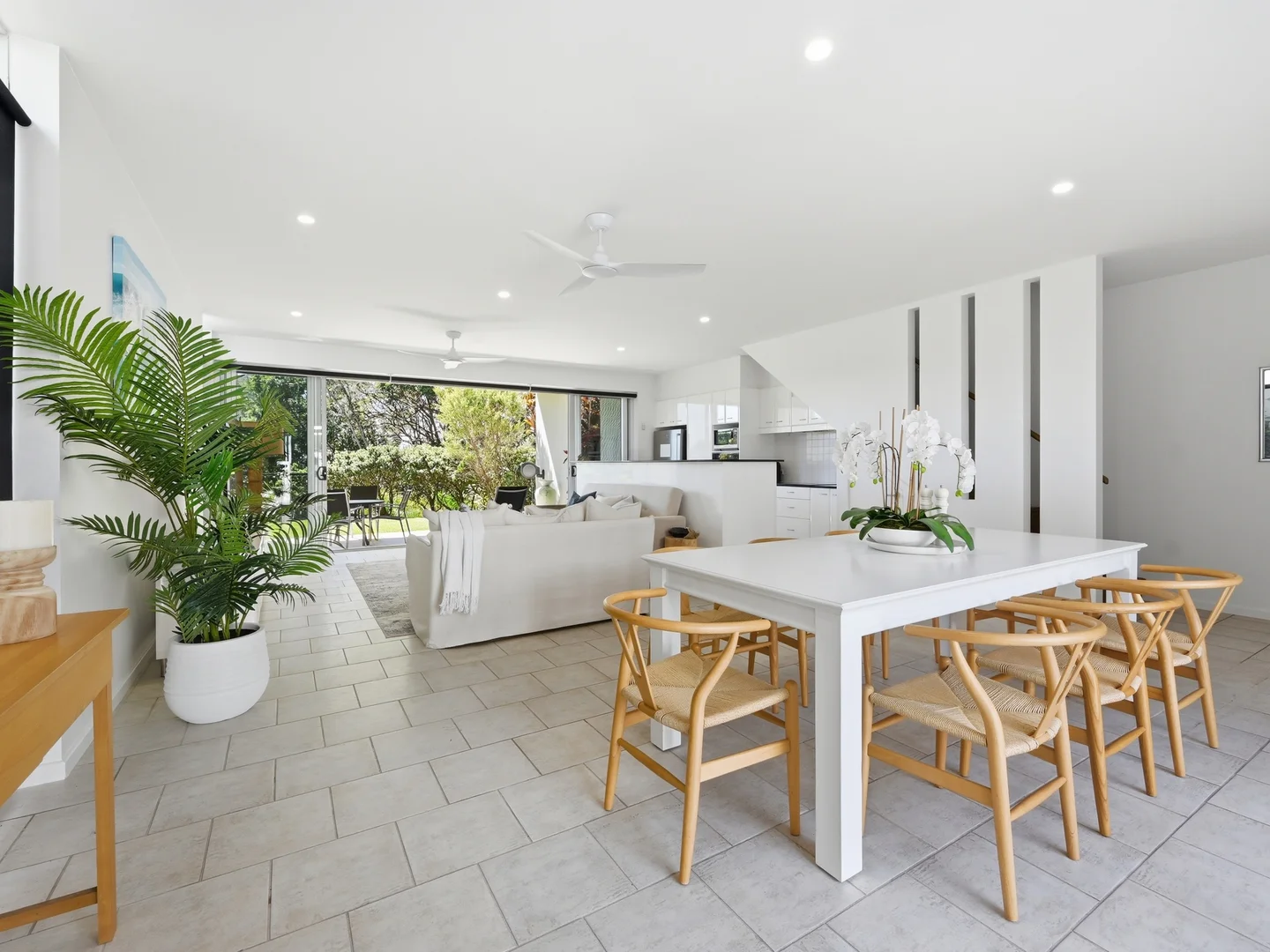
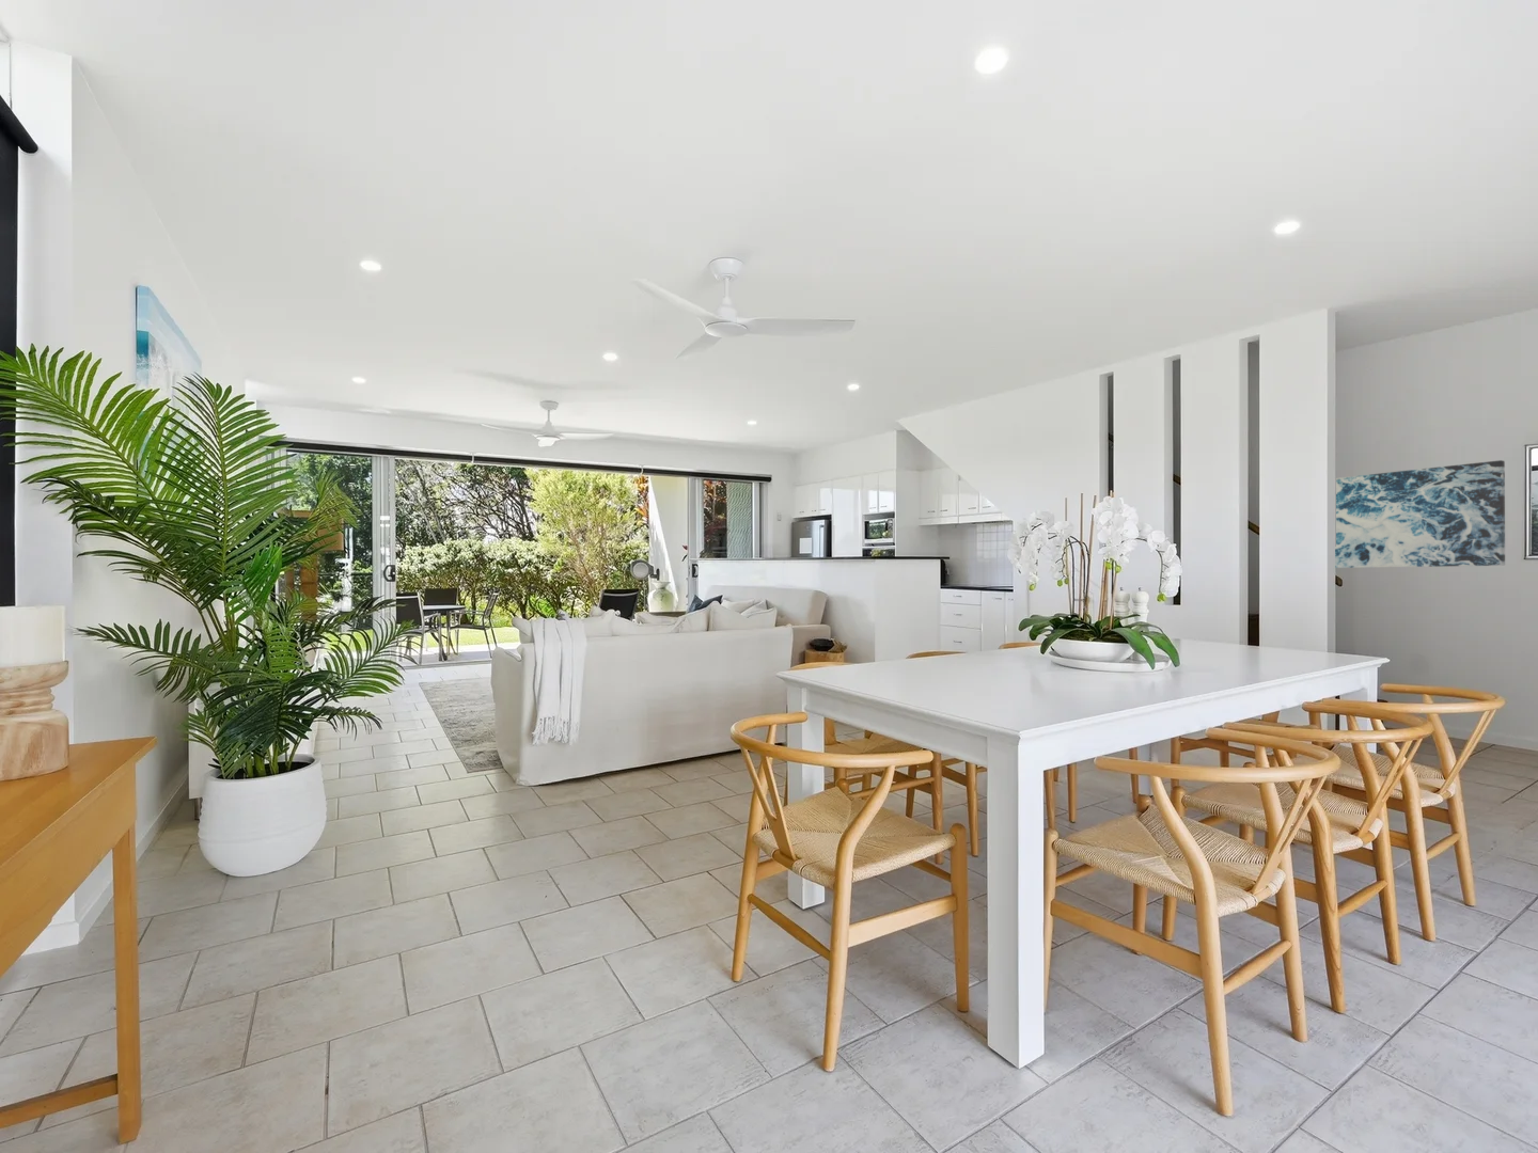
+ wall art (1407, 518)
